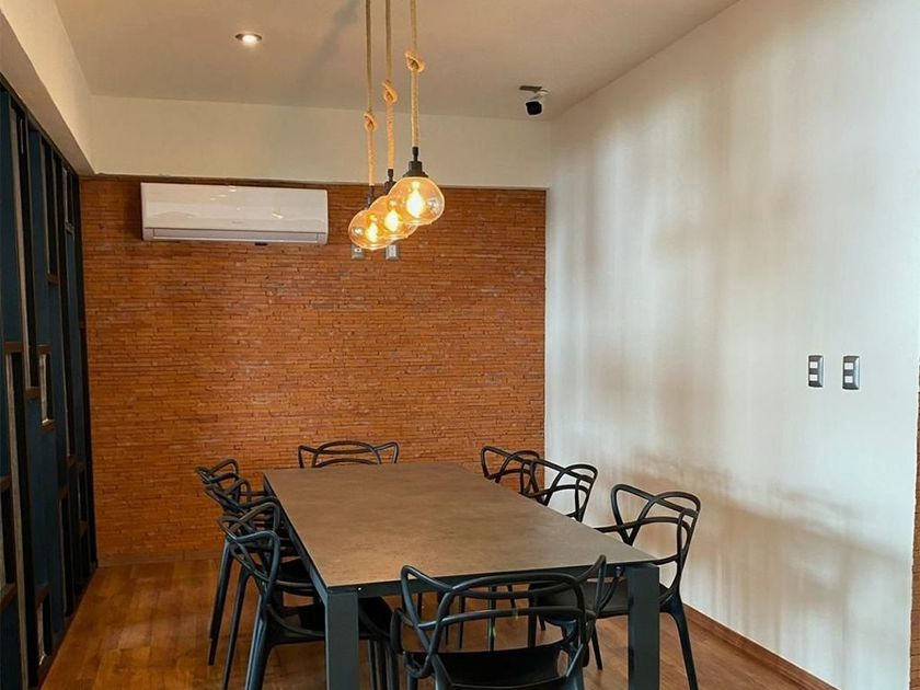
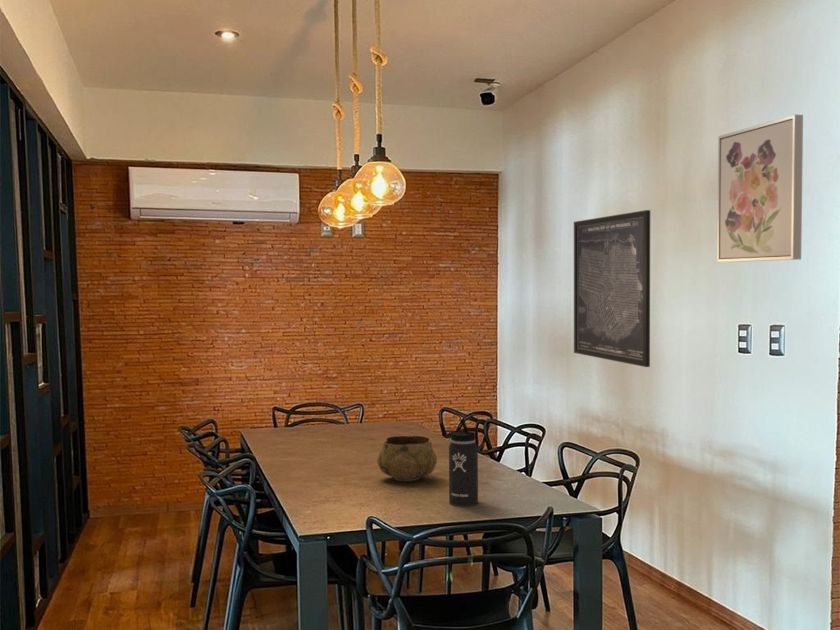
+ decorative bowl (407, 459)
+ wall art (608, 288)
+ wall art (757, 193)
+ thermos bottle (460, 460)
